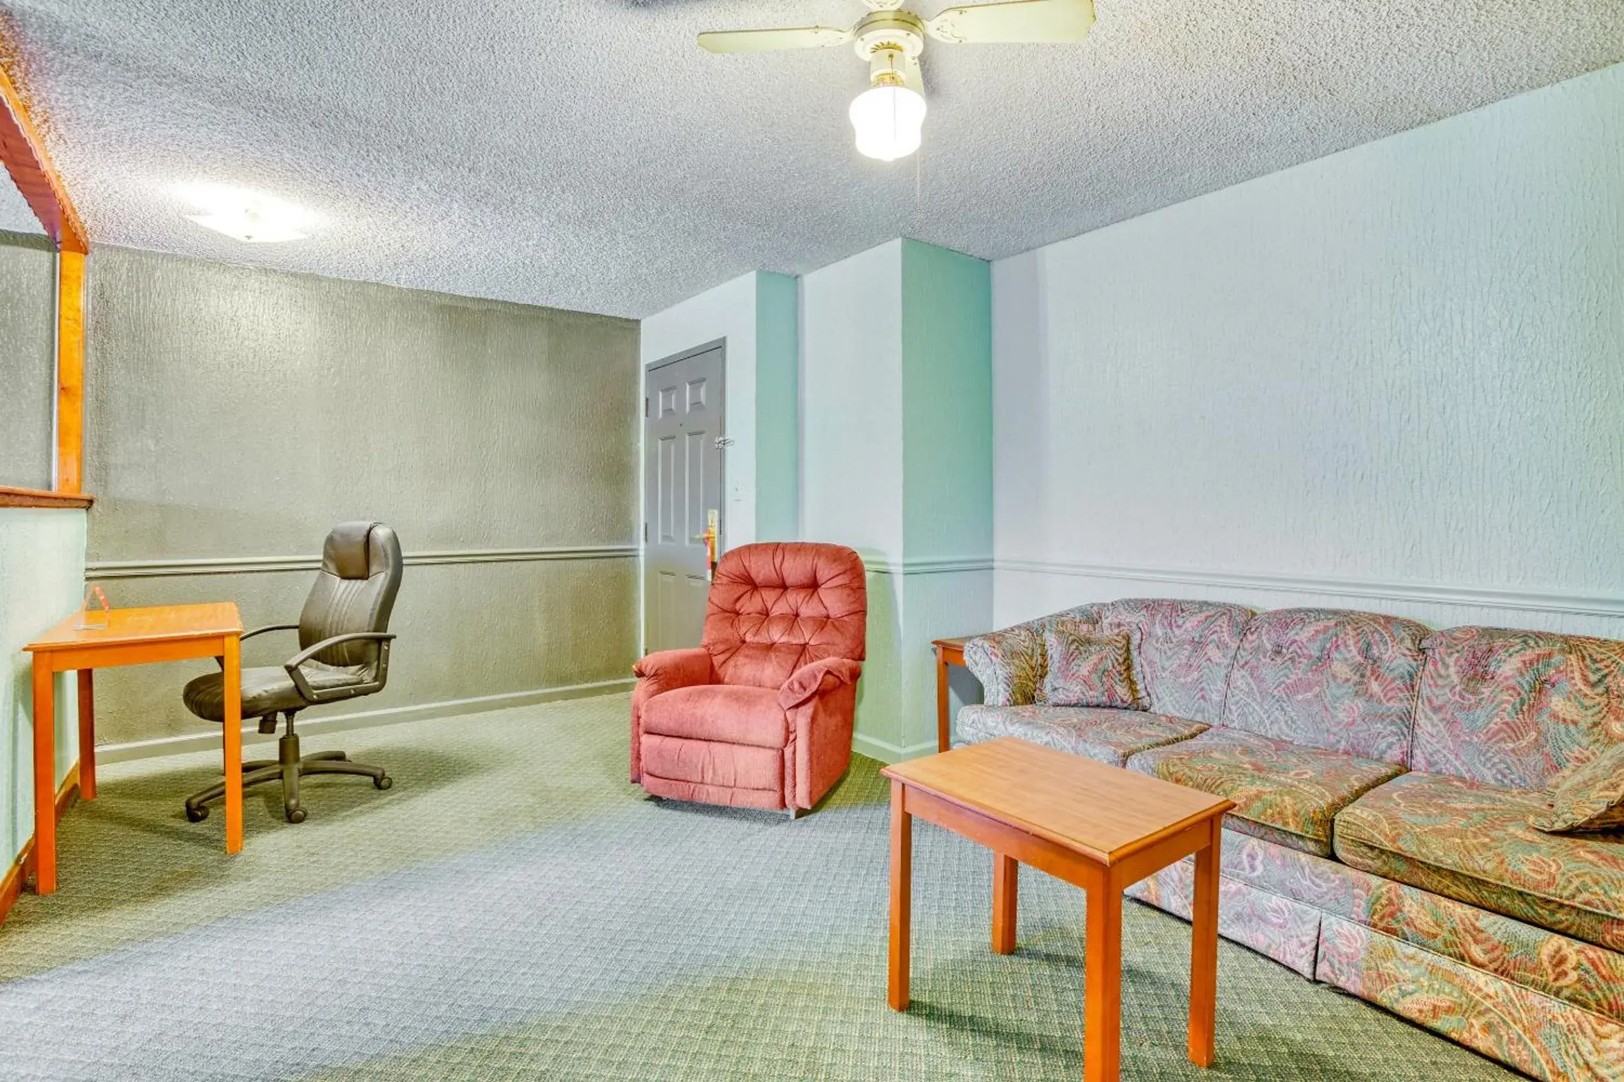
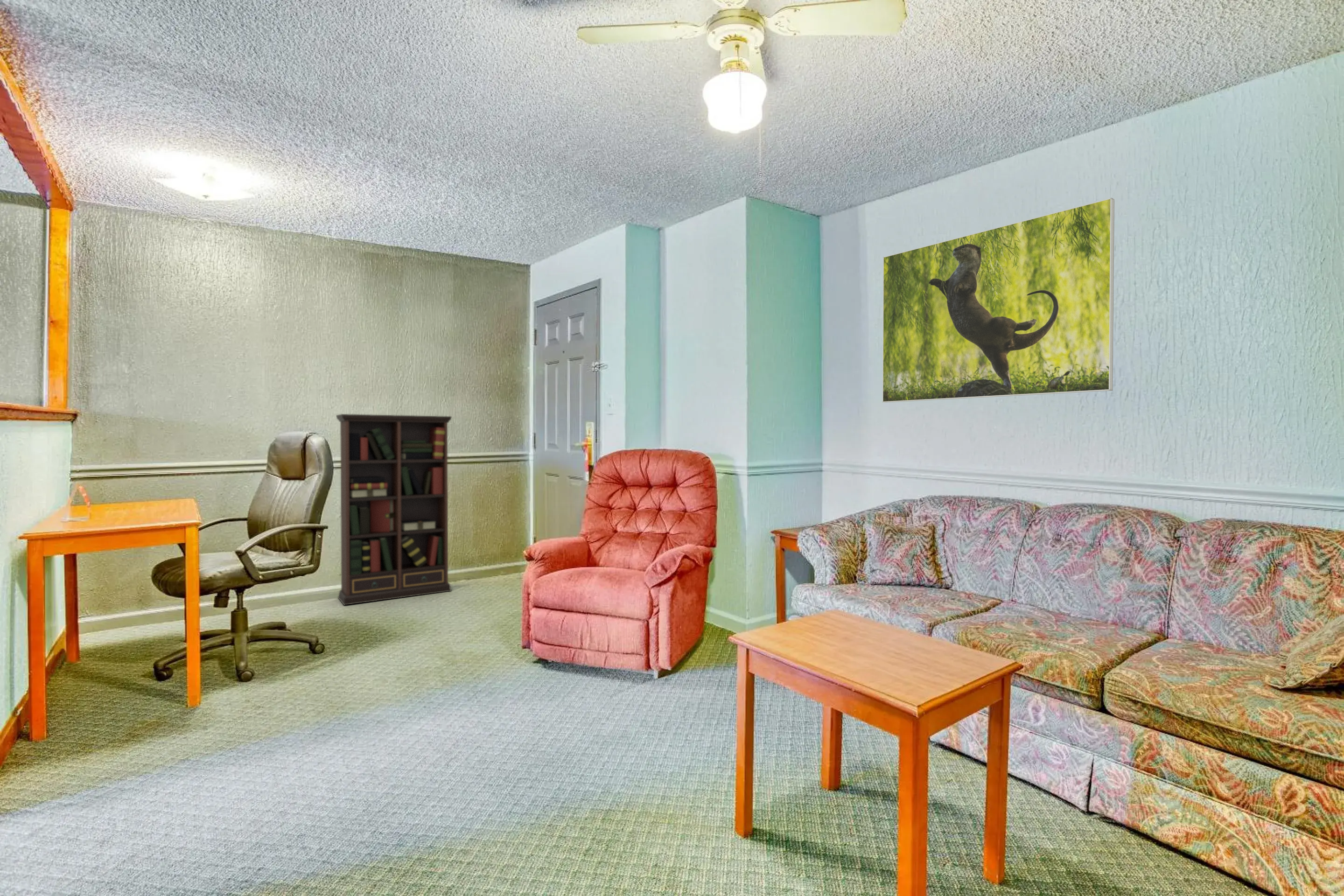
+ bookcase (395, 505)
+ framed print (982, 315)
